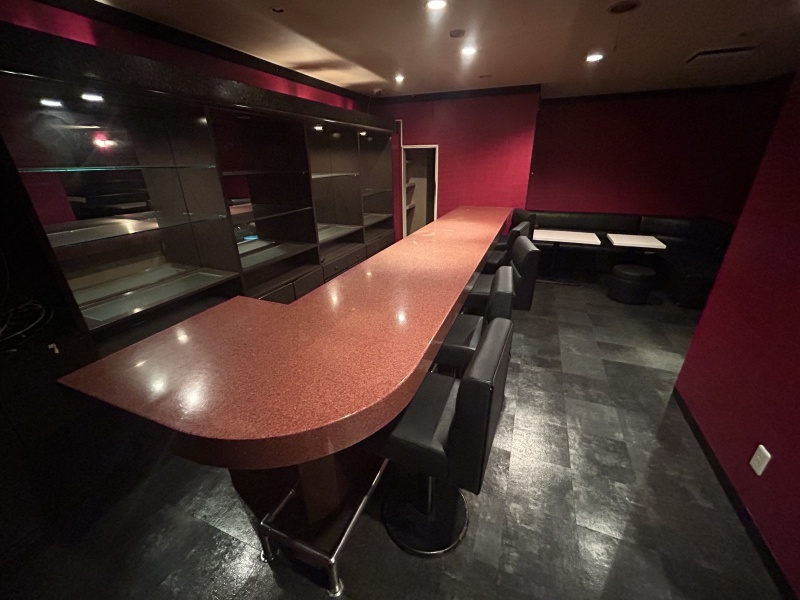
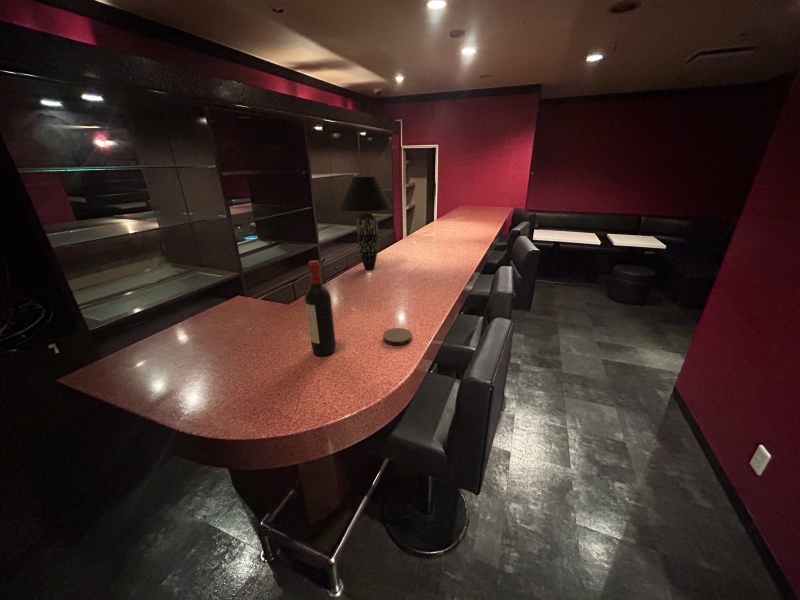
+ wine bottle (319, 308)
+ coaster (397, 336)
+ table lamp (367, 225)
